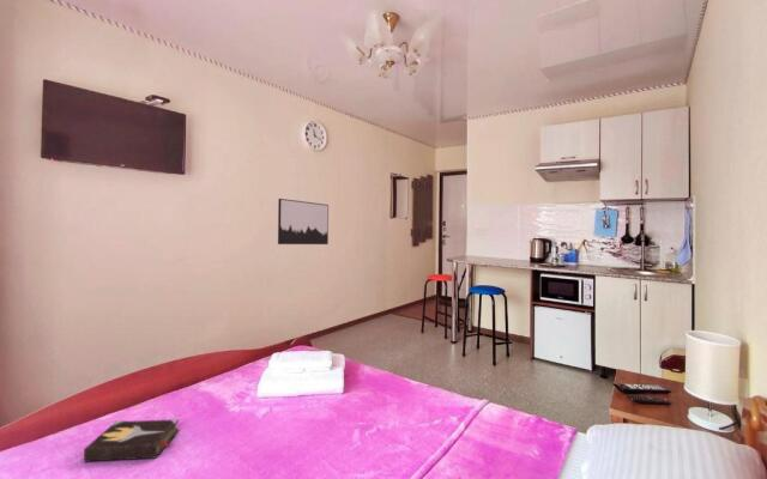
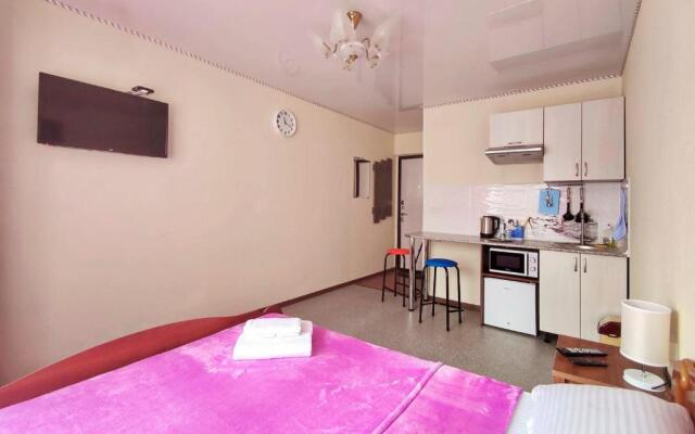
- hardback book (134, 437)
- wall art (304, 223)
